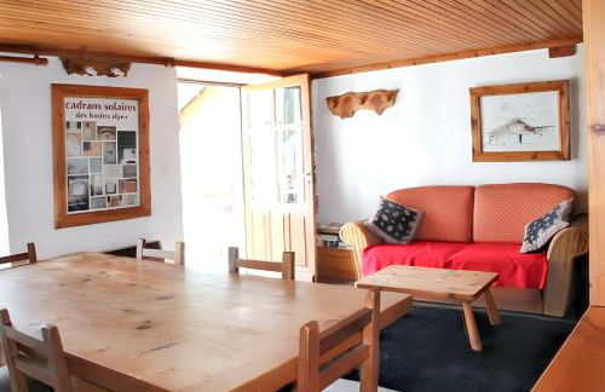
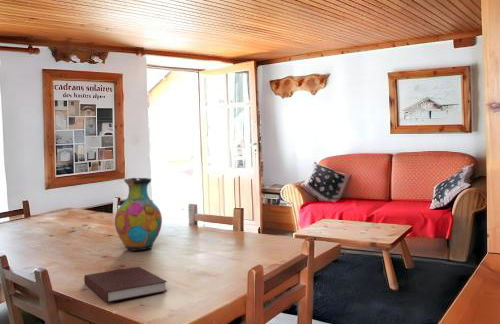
+ notebook (124, 282)
+ vase (138, 213)
